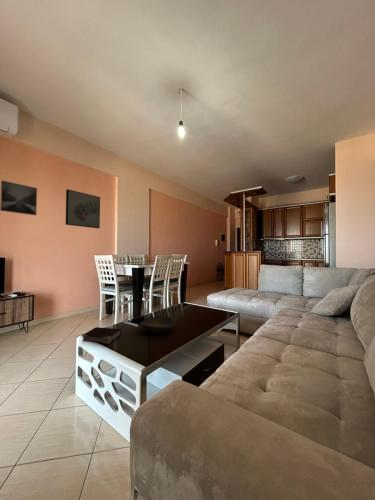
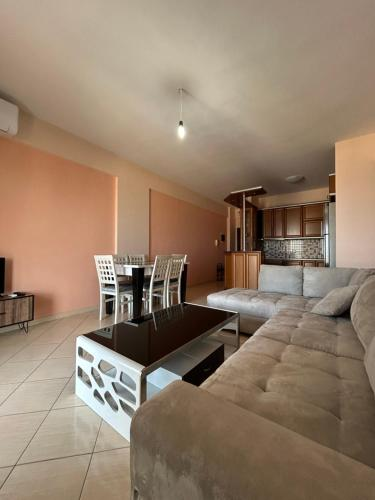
- decorative bowl (157, 325)
- book (102, 334)
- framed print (19, 198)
- wall art (83, 210)
